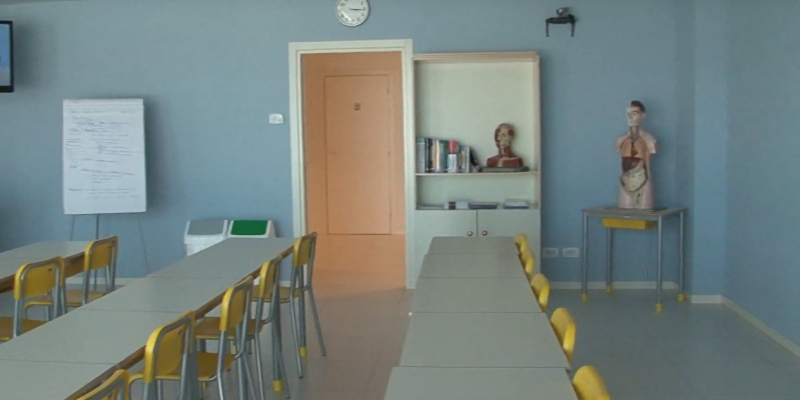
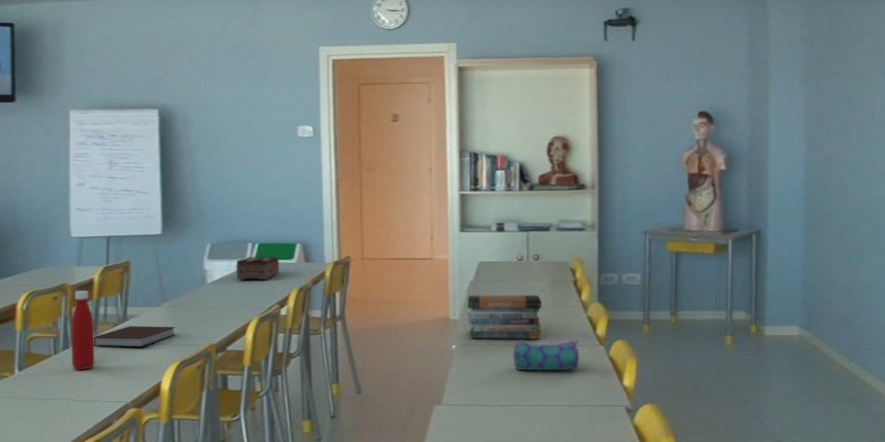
+ bottle (82, 329)
+ pencil case (545, 355)
+ tissue box (258, 267)
+ notebook (135, 336)
+ book stack (503, 316)
